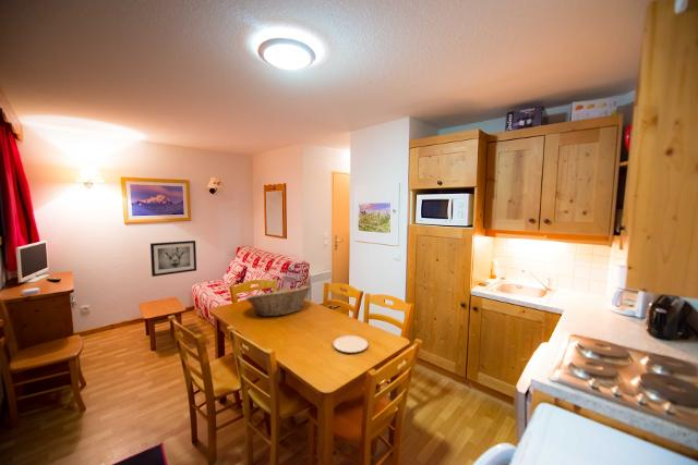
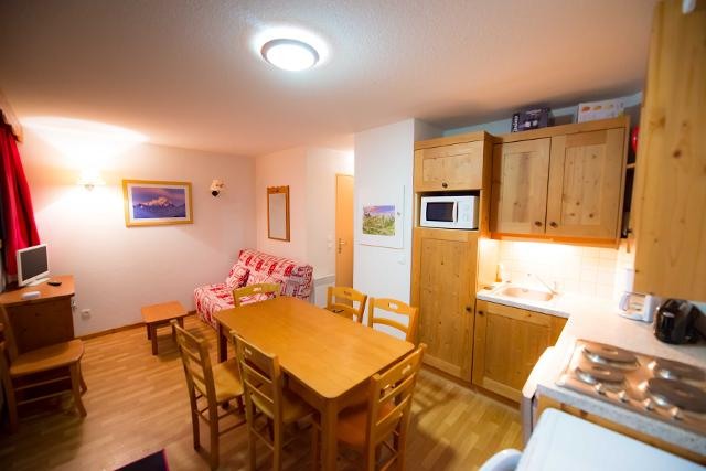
- plate (350, 344)
- fruit basket (279, 297)
- wall art (174, 257)
